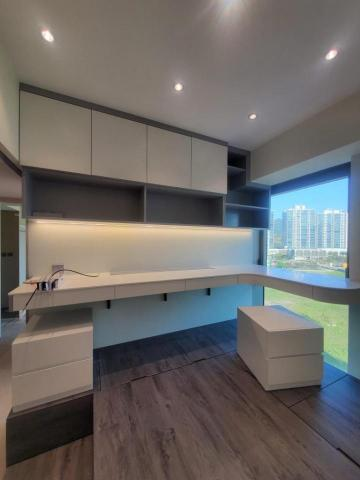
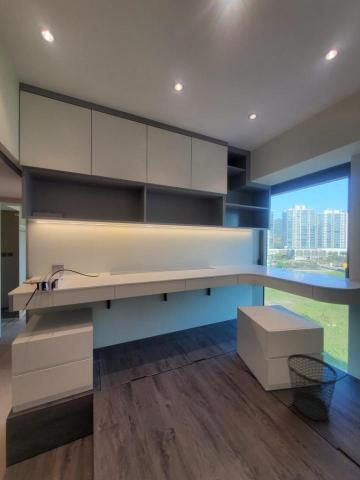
+ wastebasket (310, 386)
